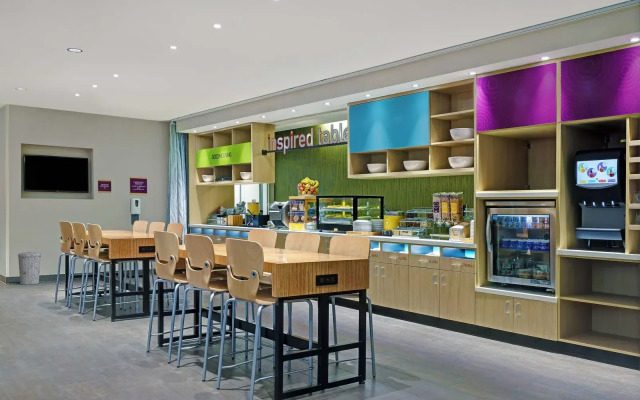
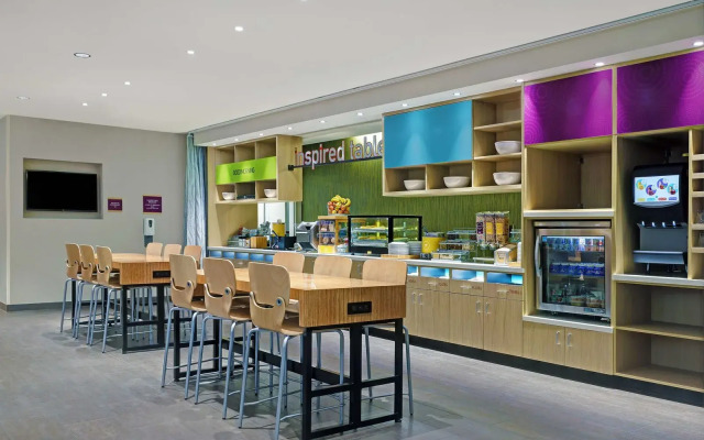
- trash can (29, 267)
